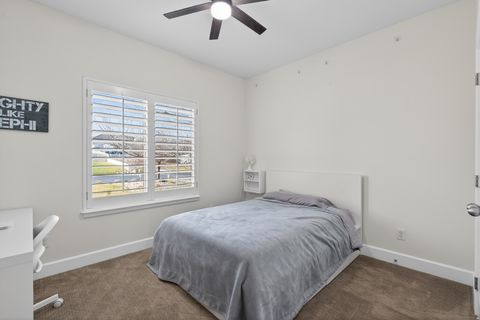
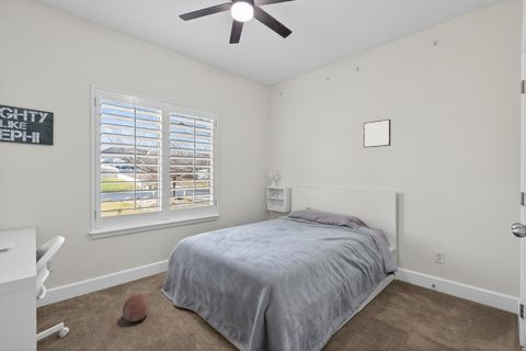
+ decorative ball (136, 307)
+ wall art (376, 134)
